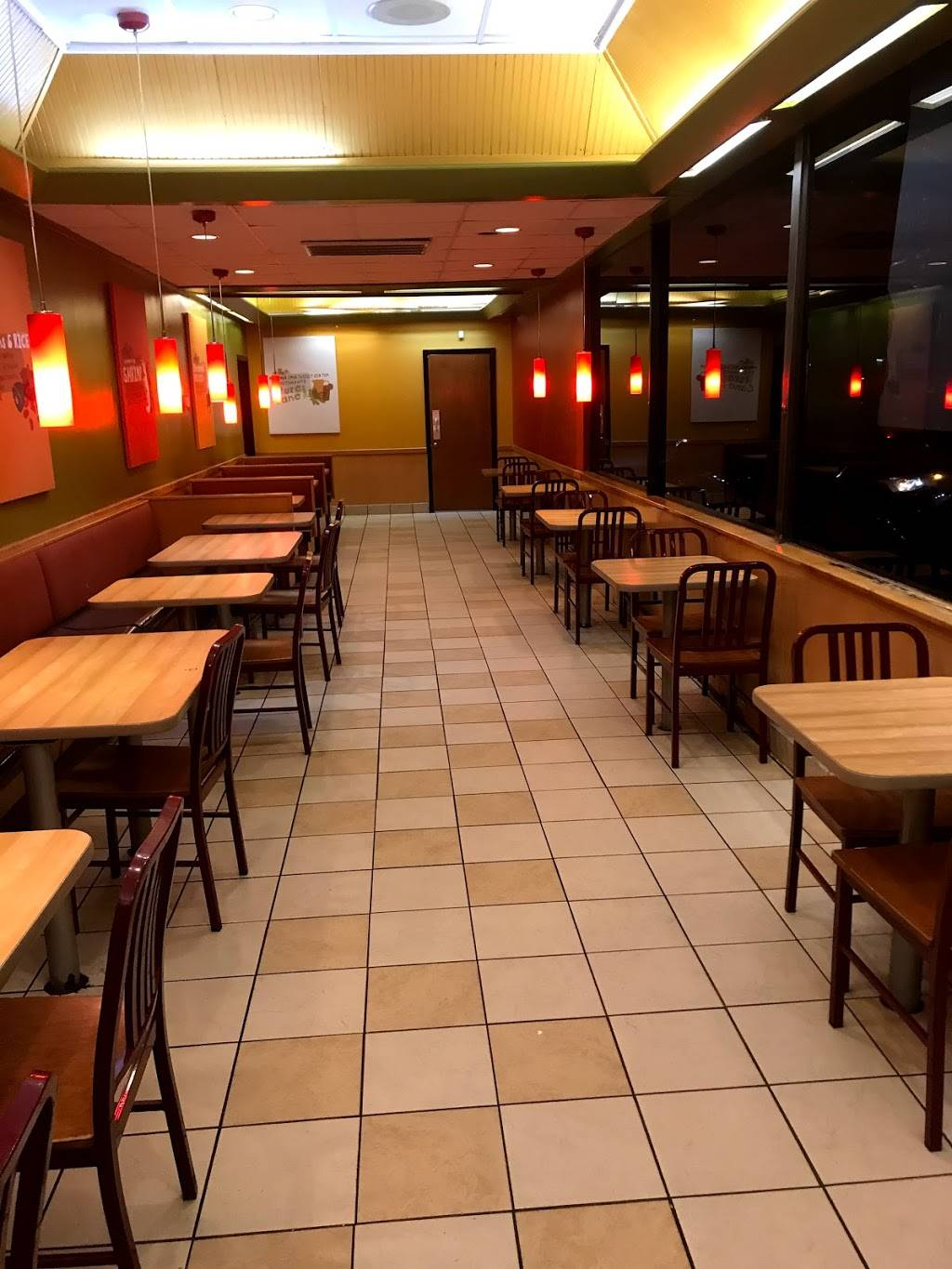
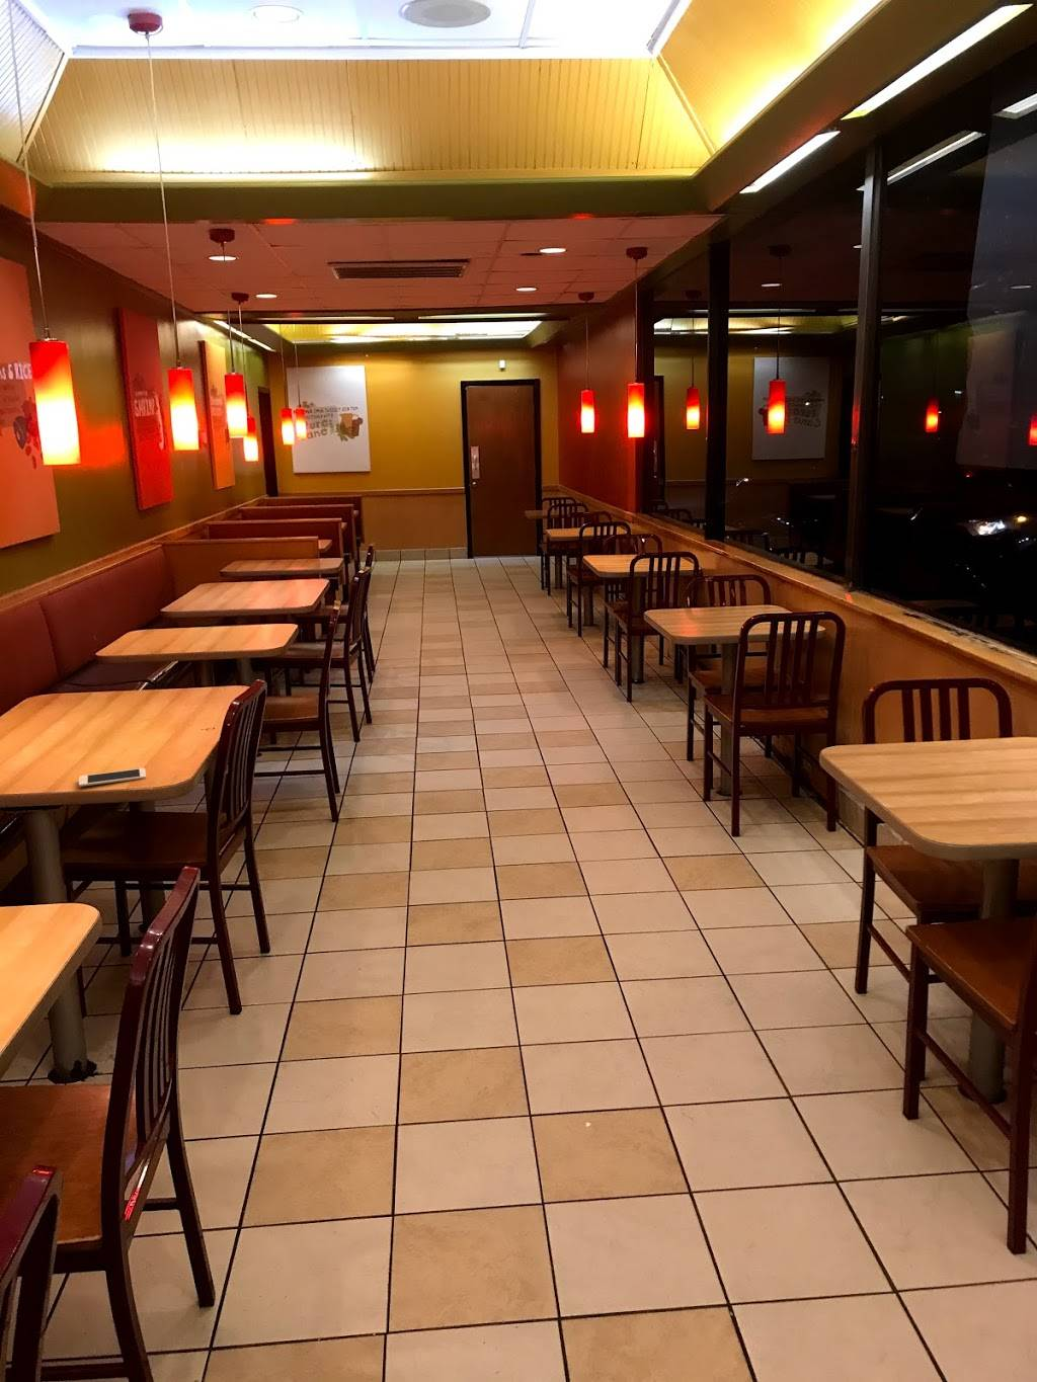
+ cell phone (112, 776)
